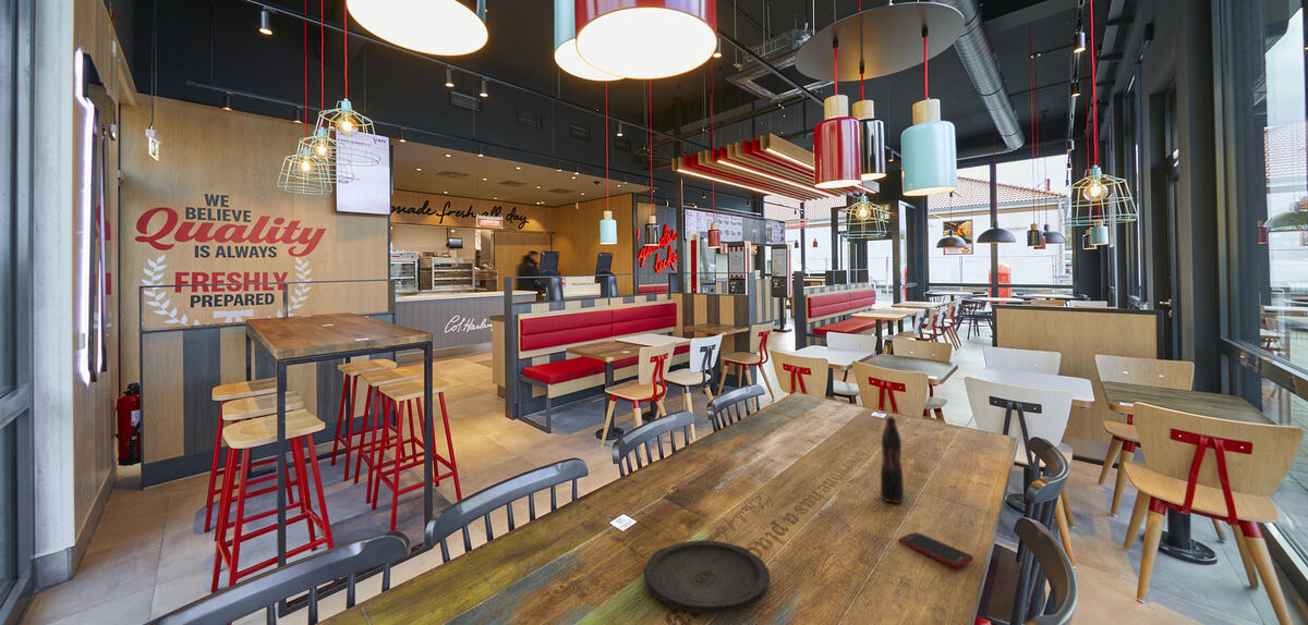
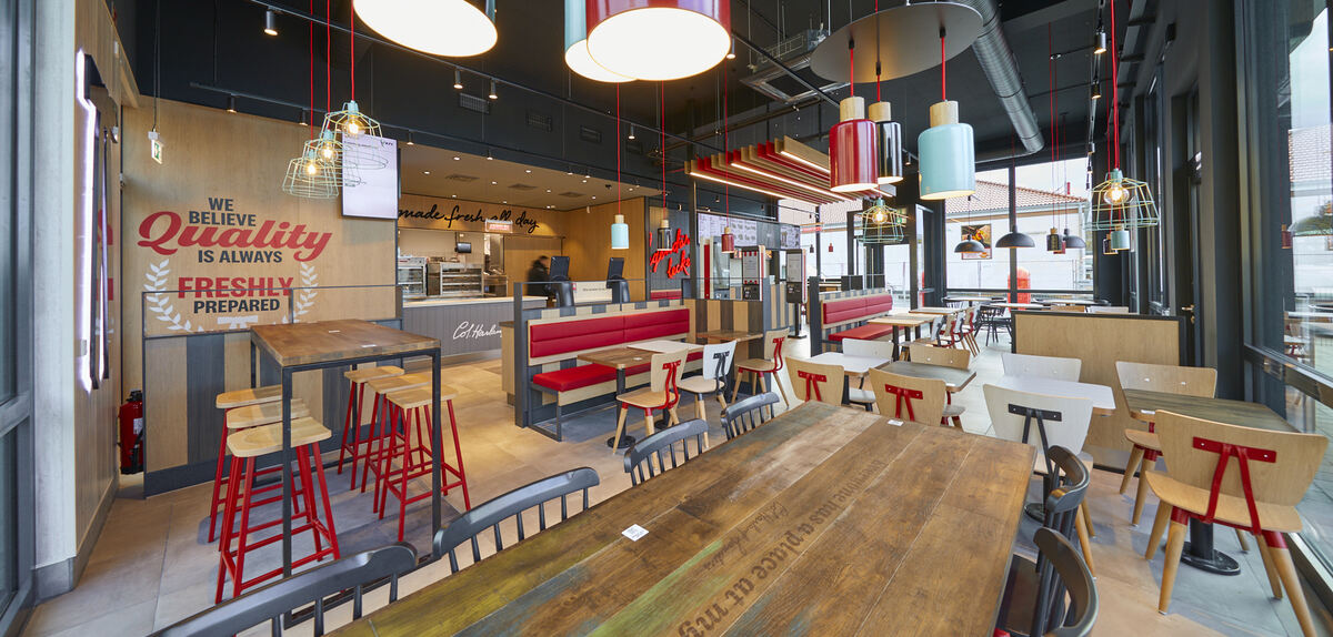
- soda bottle (891, 458)
- cell phone (934, 549)
- plate (706, 573)
